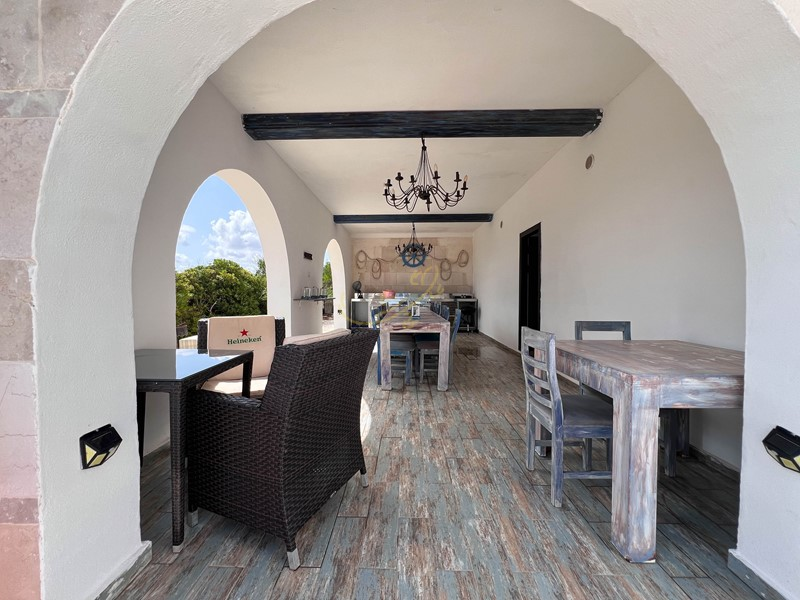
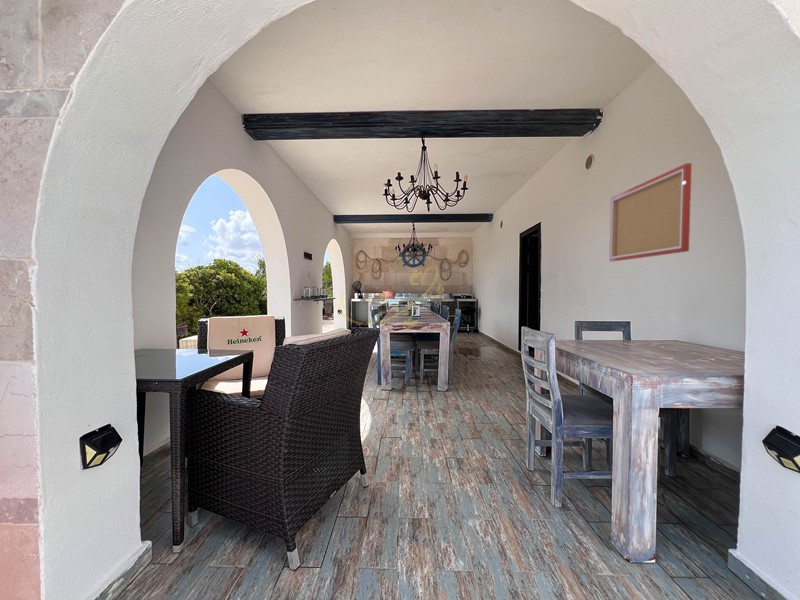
+ wall art (643, 220)
